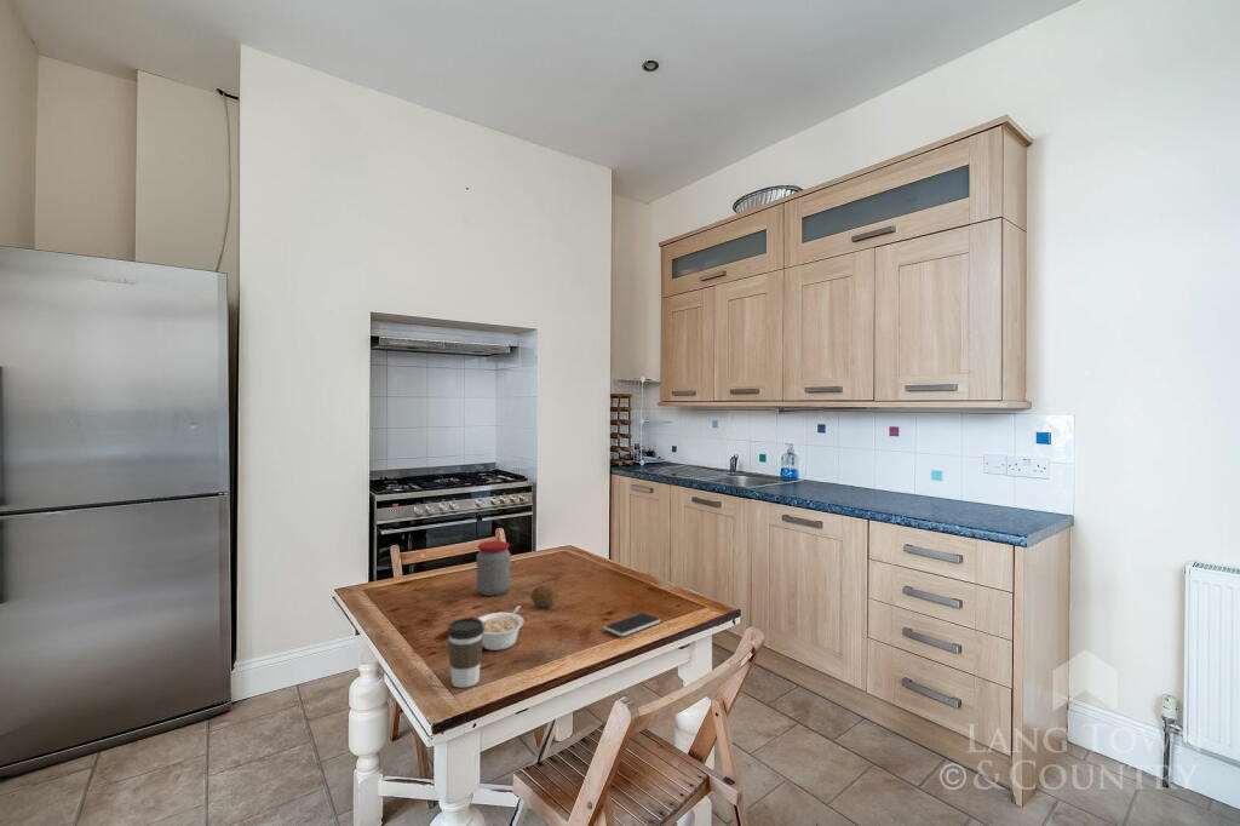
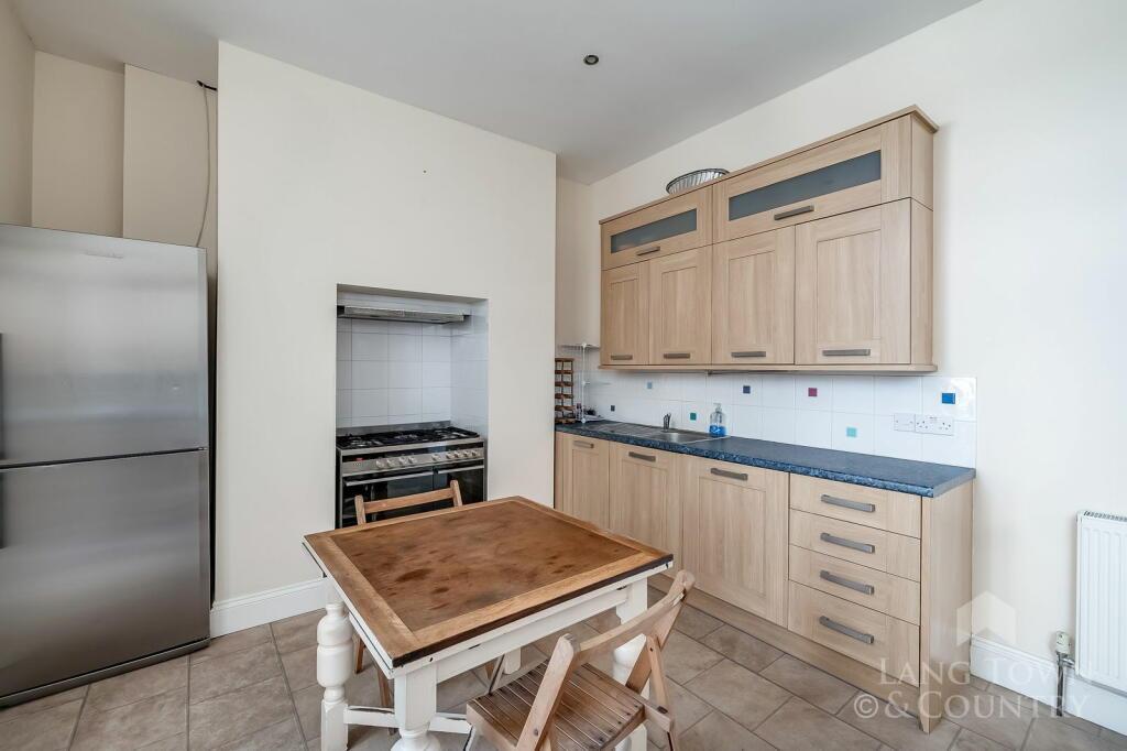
- fruit (544, 595)
- coffee cup (465, 652)
- jar (493, 567)
- smartphone (632, 624)
- legume (498, 629)
